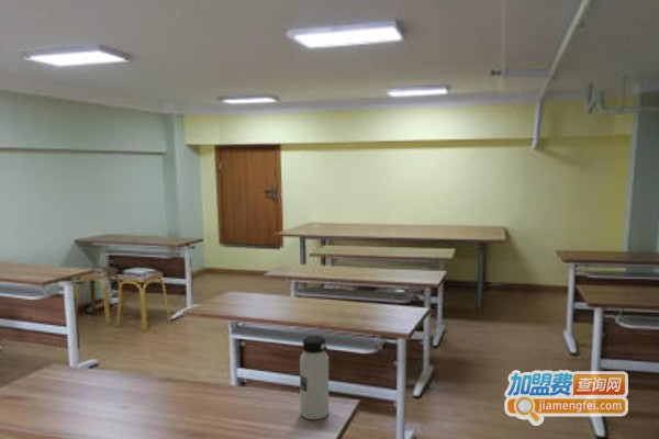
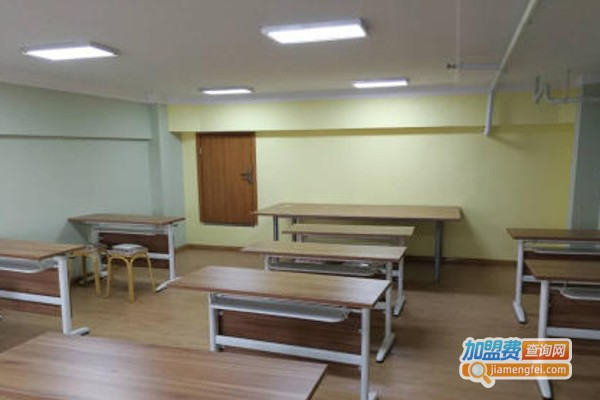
- water bottle (314, 375)
